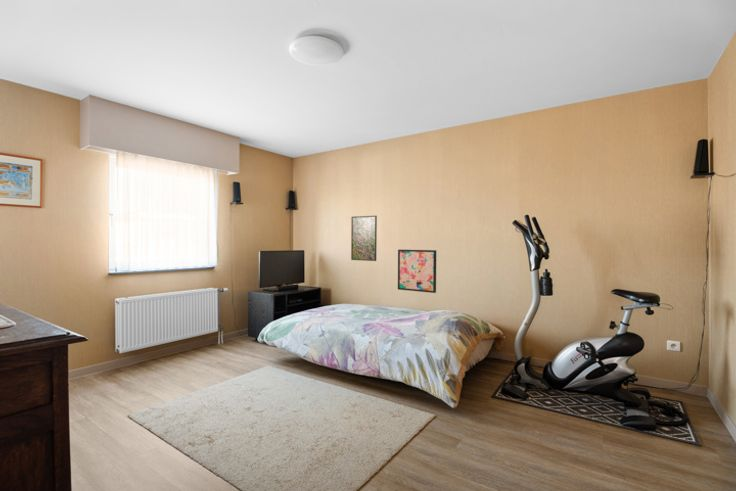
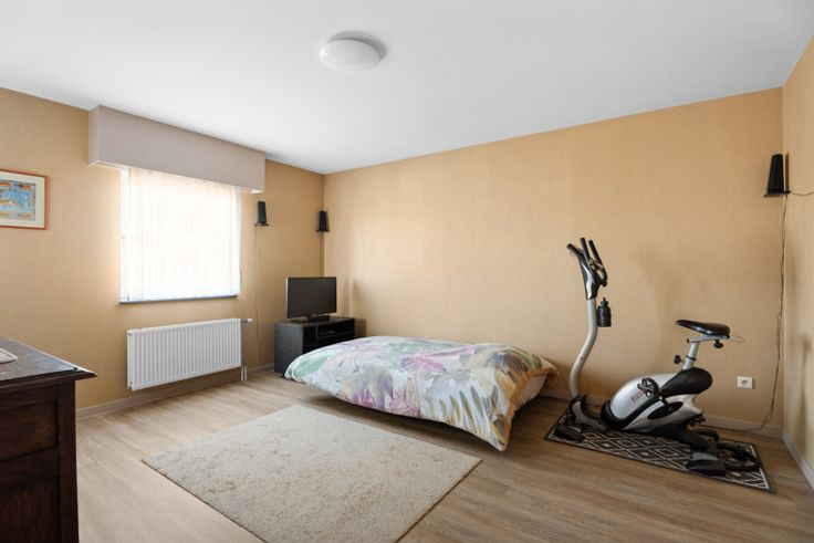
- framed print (363, 238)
- wall art (416, 270)
